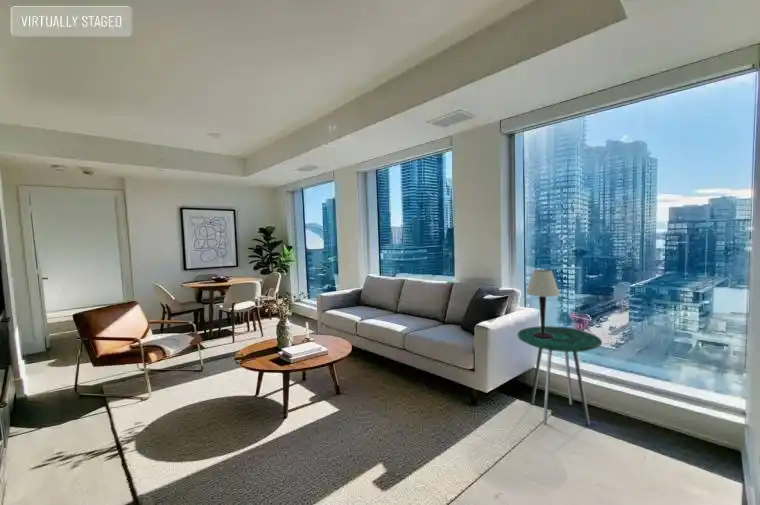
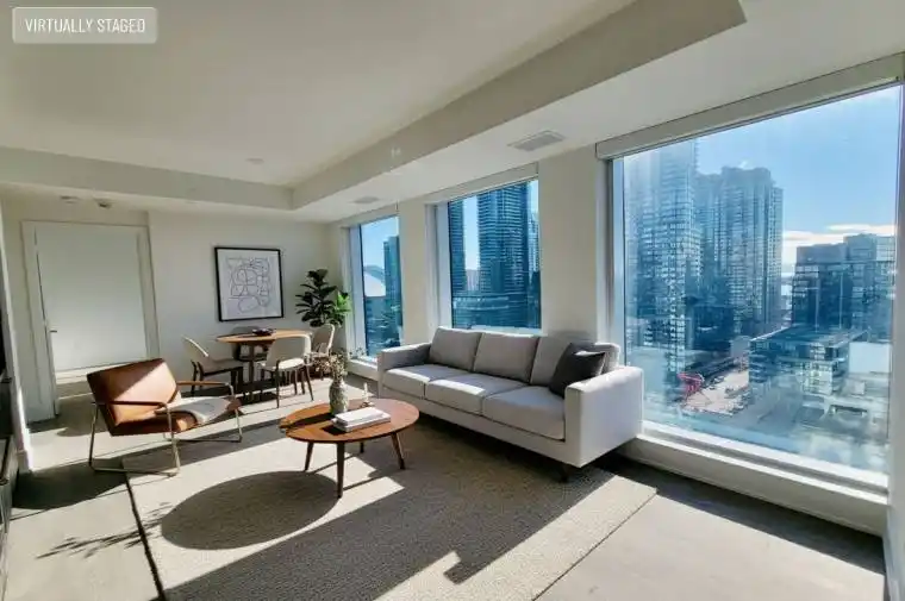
- side table (549, 375)
- table lamp (542, 303)
